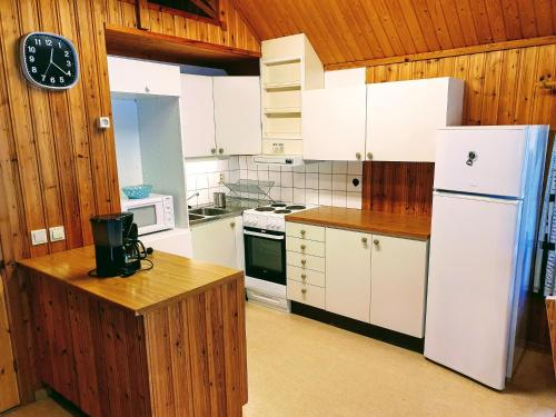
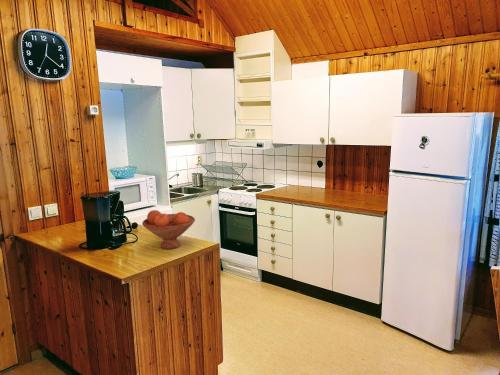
+ fruit bowl (169, 228)
